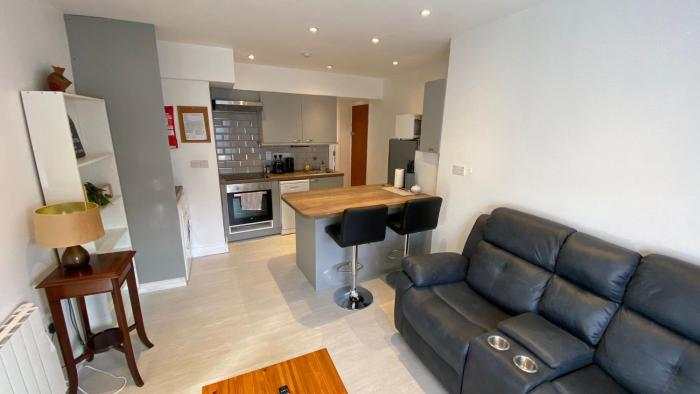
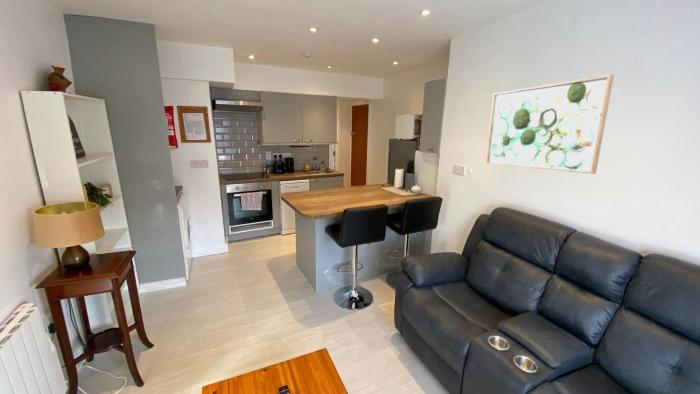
+ wall art (536, 128)
